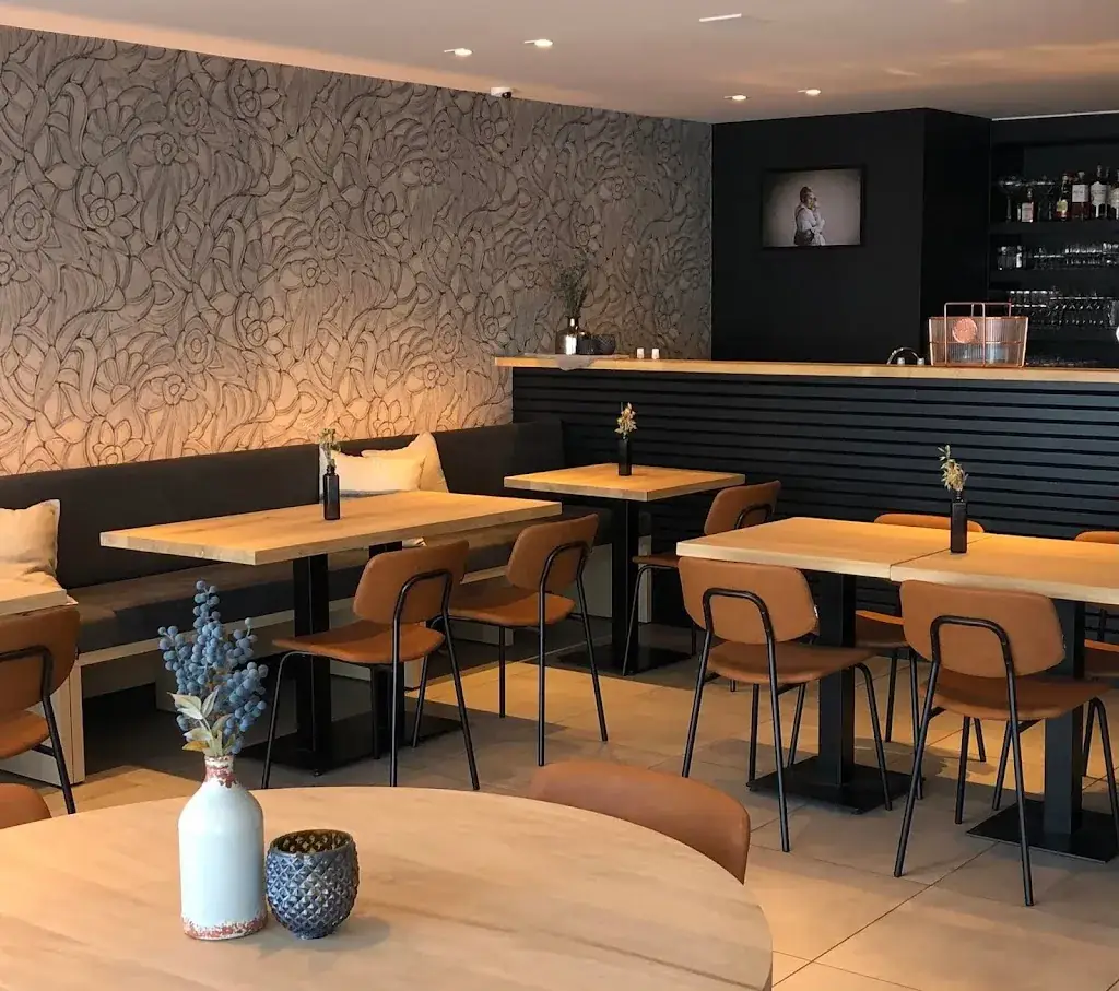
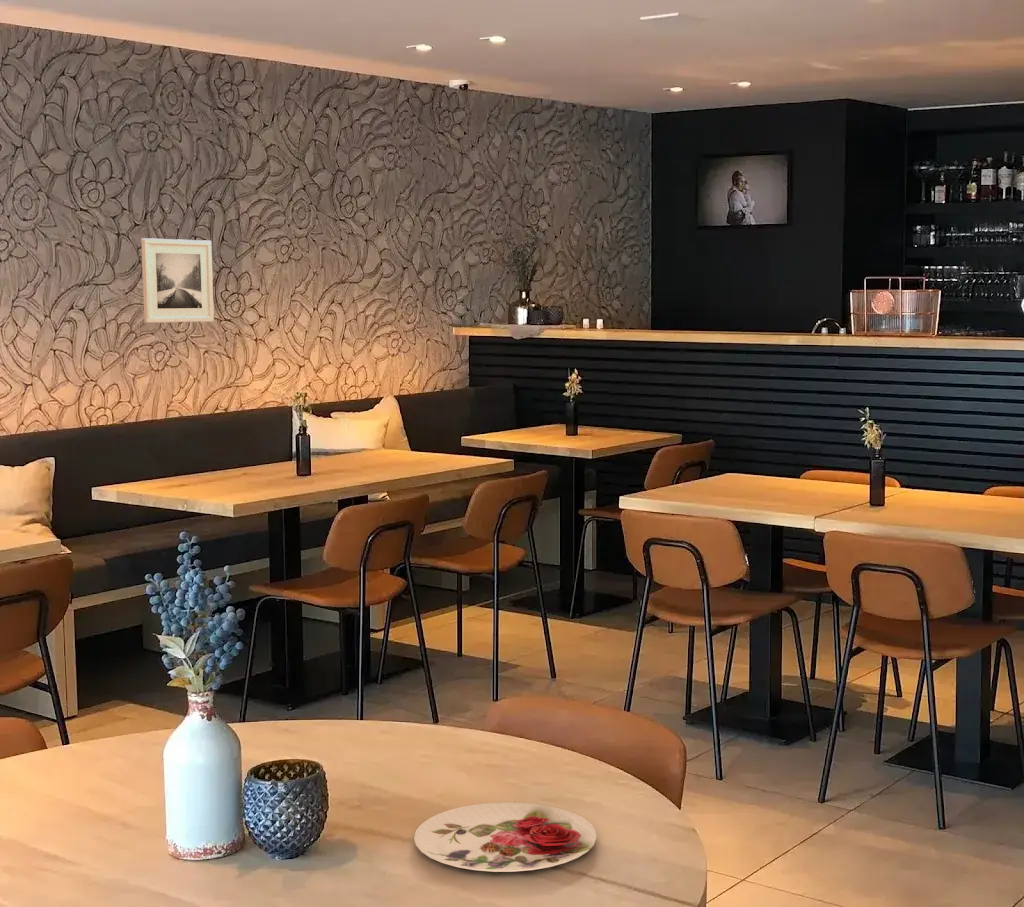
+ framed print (178, 281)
+ plate (505, 833)
